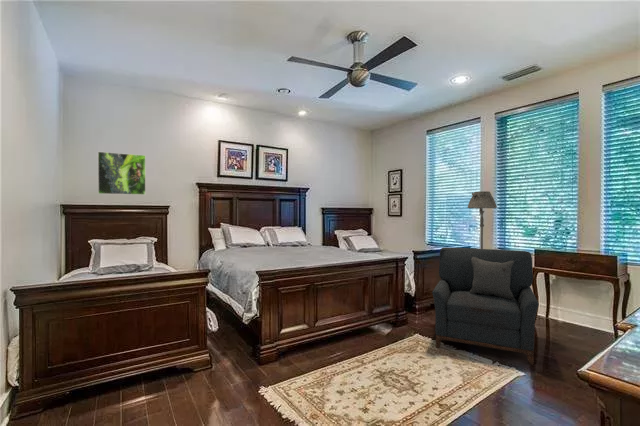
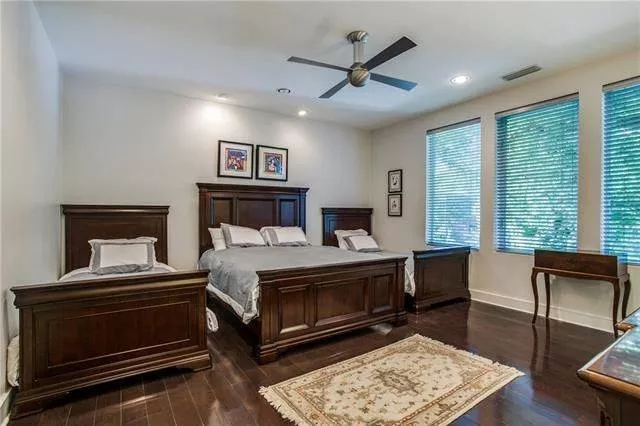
- armchair (482, 296)
- floor lamp (481, 248)
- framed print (122, 174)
